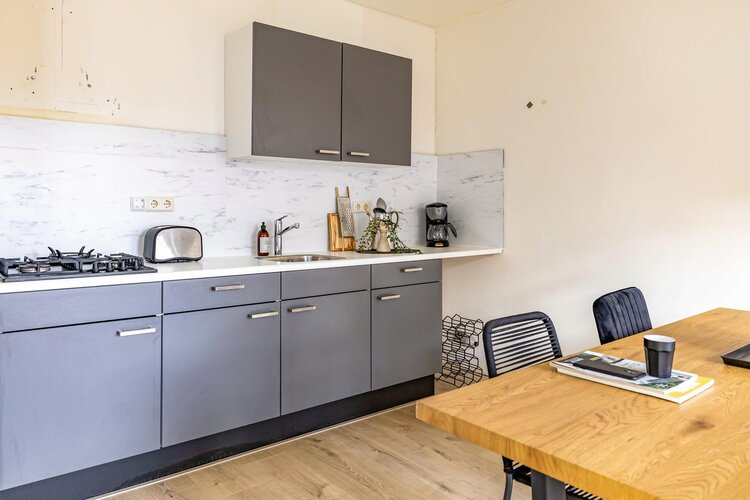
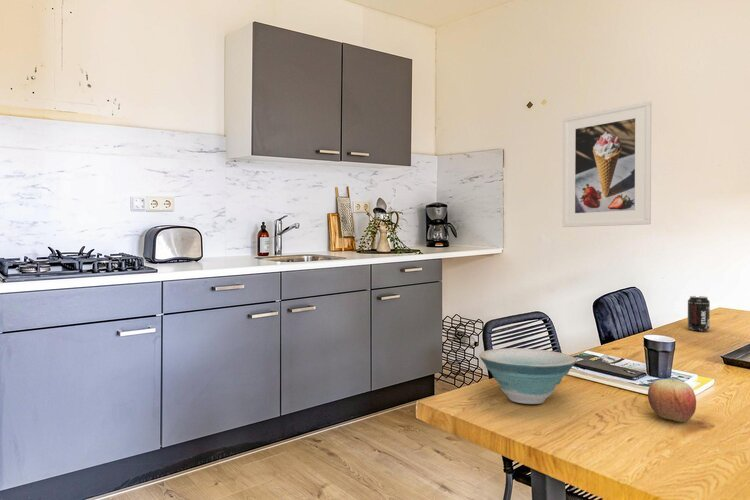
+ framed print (604, 167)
+ bowl (526, 377)
+ beverage can (698, 313)
+ apple (671, 399)
